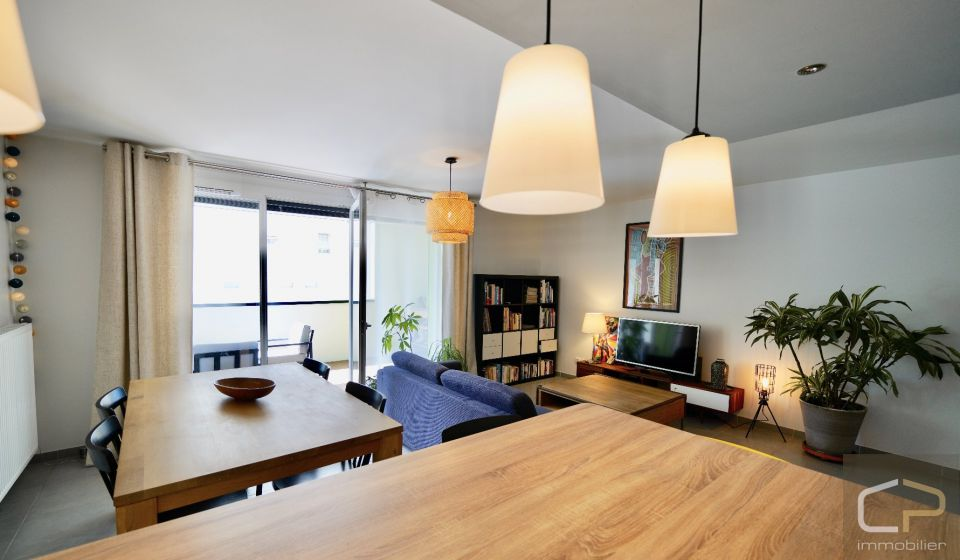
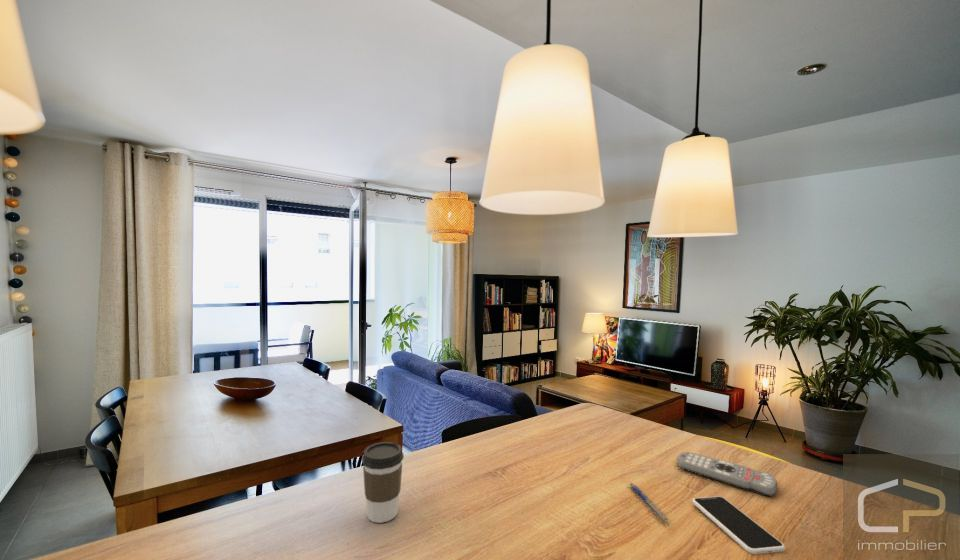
+ remote control (723, 471)
+ smartphone (734, 522)
+ pen (647, 500)
+ coffee cup (382, 481)
